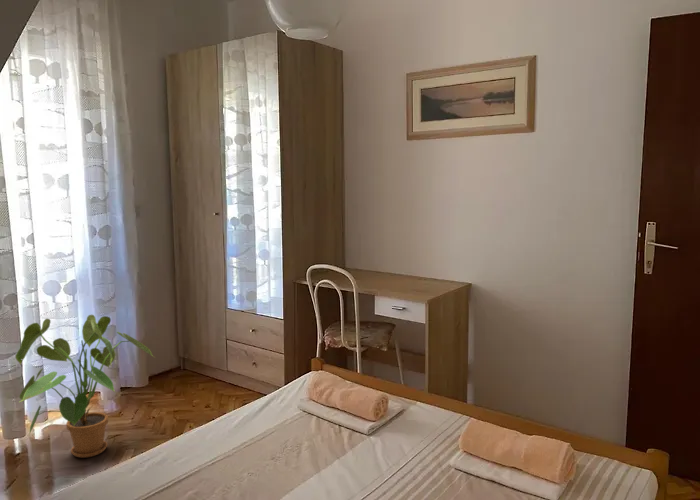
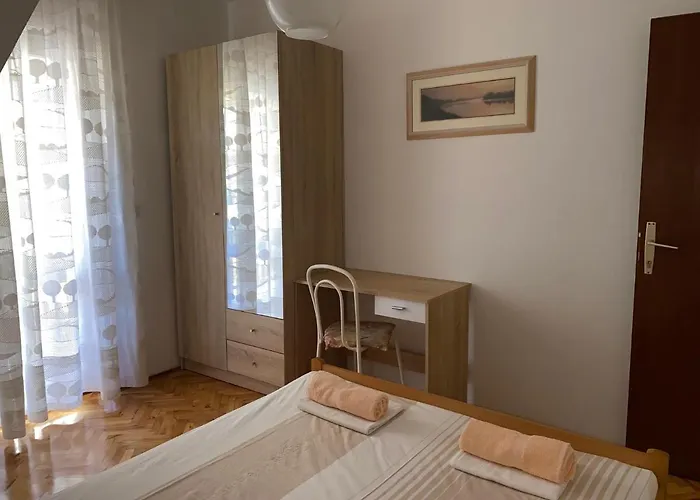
- house plant (83, 381)
